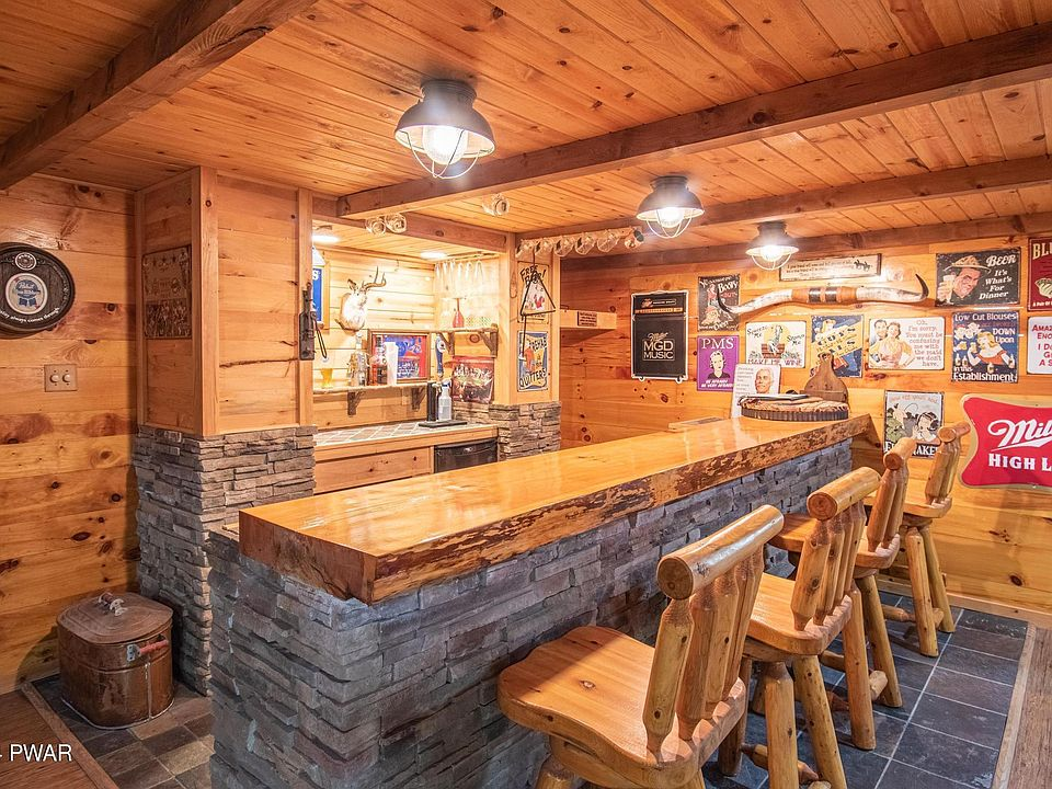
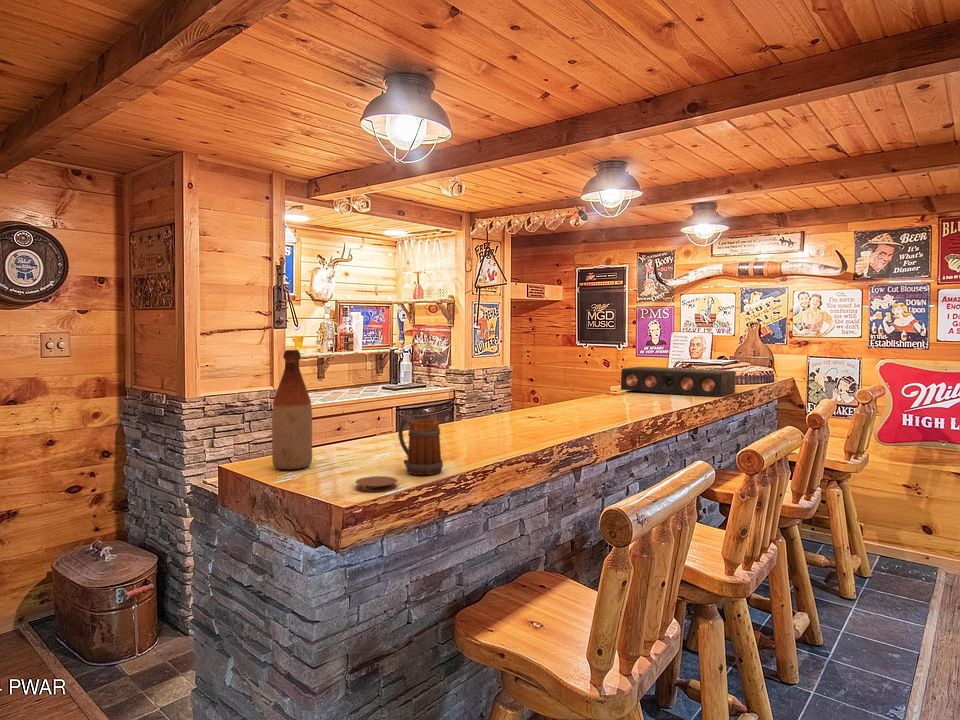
+ coaster (376, 483)
+ beer mug (418, 445)
+ beer bottle (292, 408)
+ speaker (676, 380)
